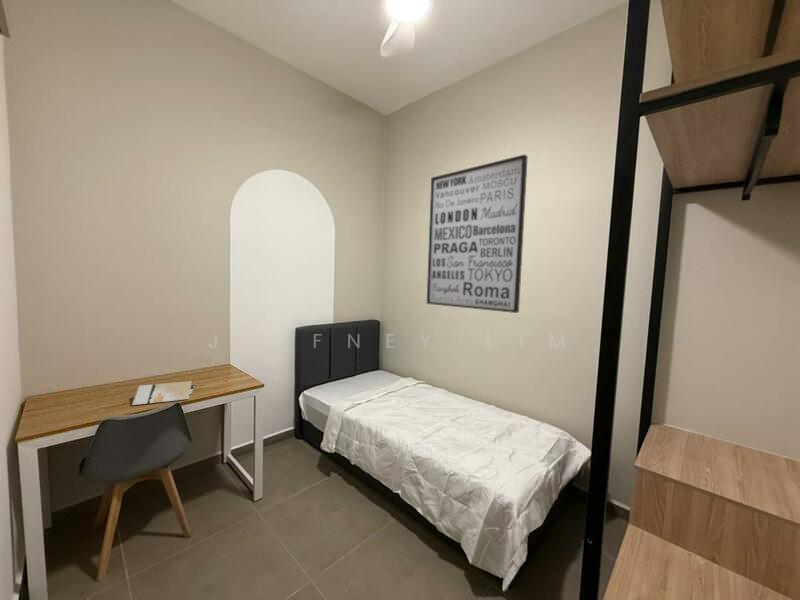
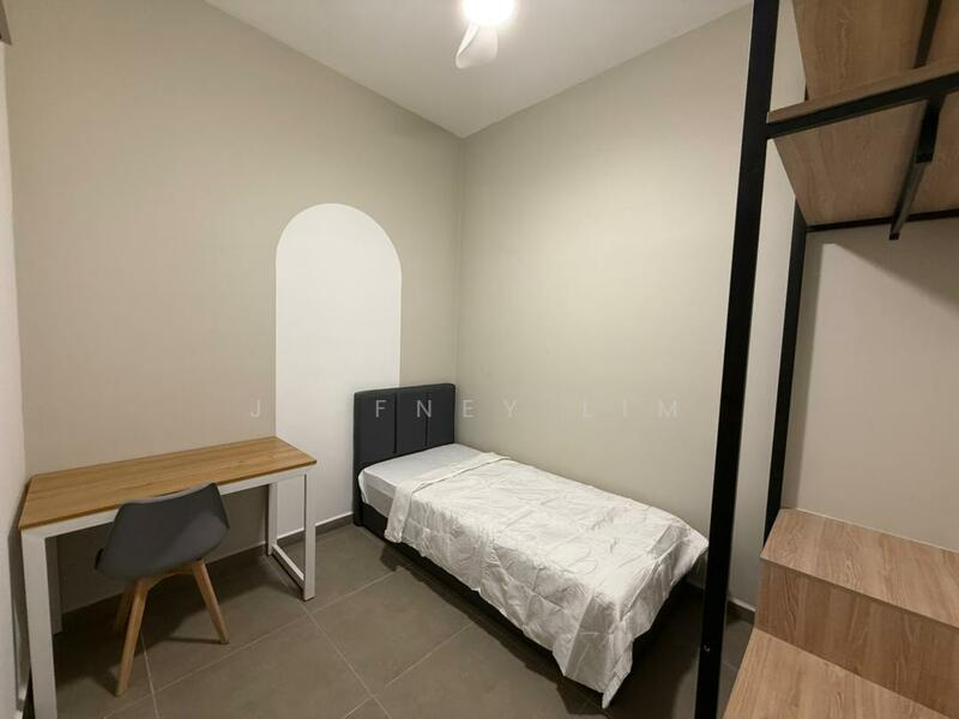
- wall art (471, 238)
- brochure (166, 388)
